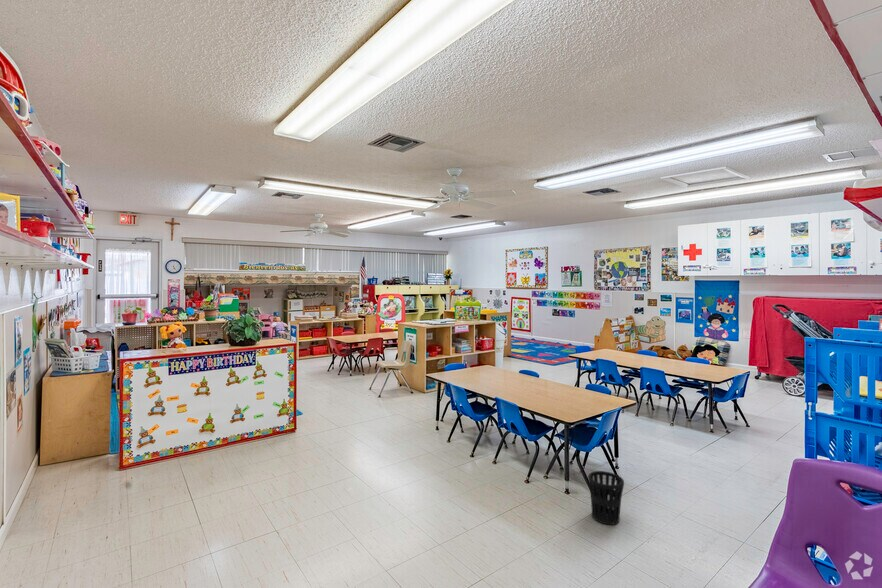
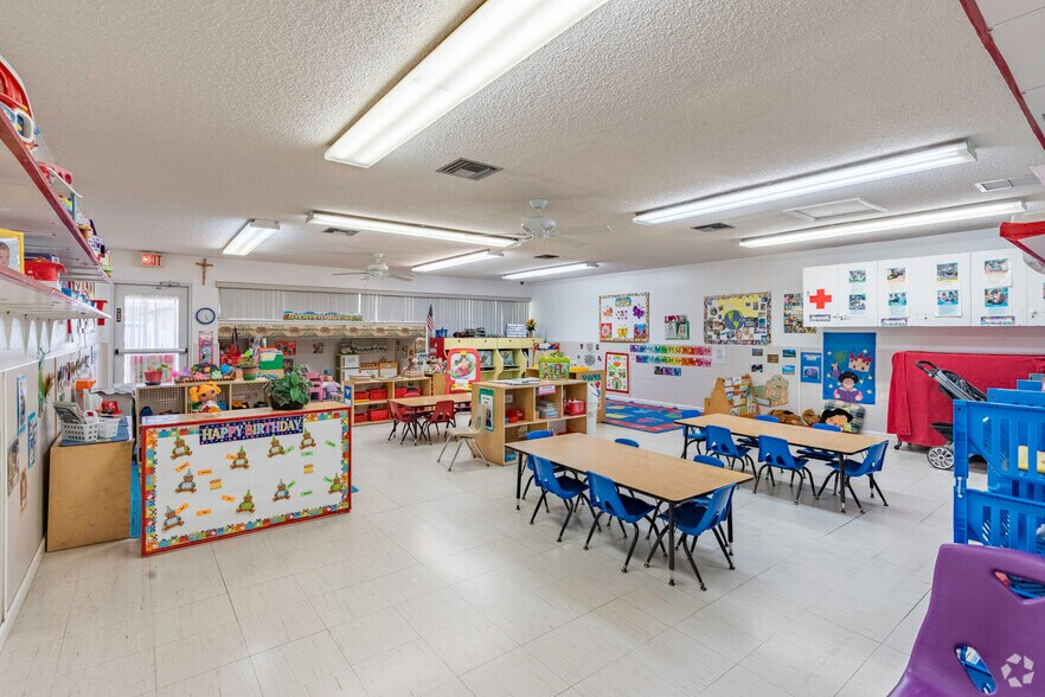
- wastebasket (605, 497)
